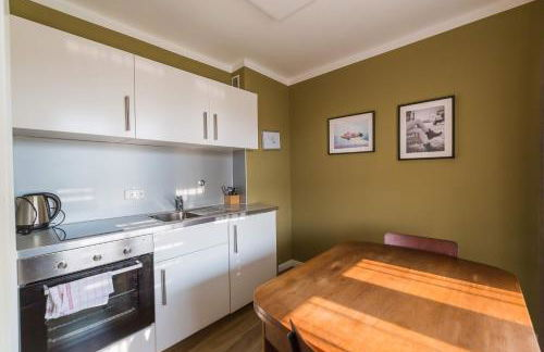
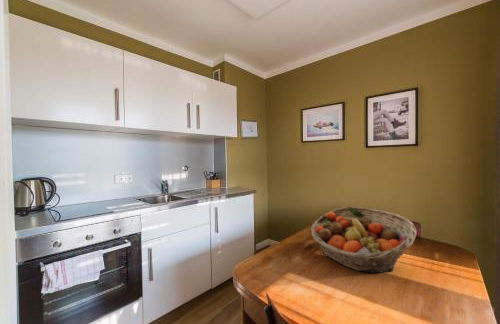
+ fruit basket (357, 234)
